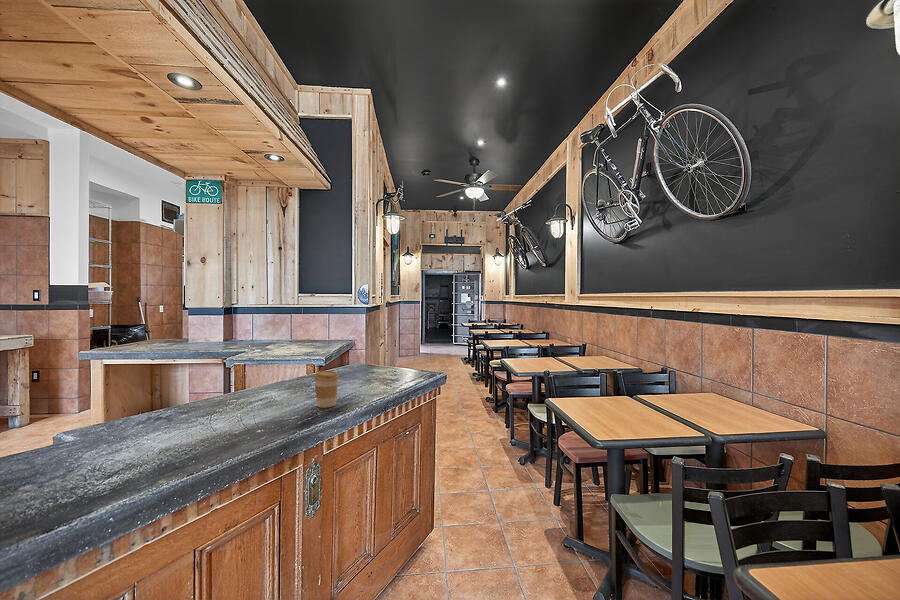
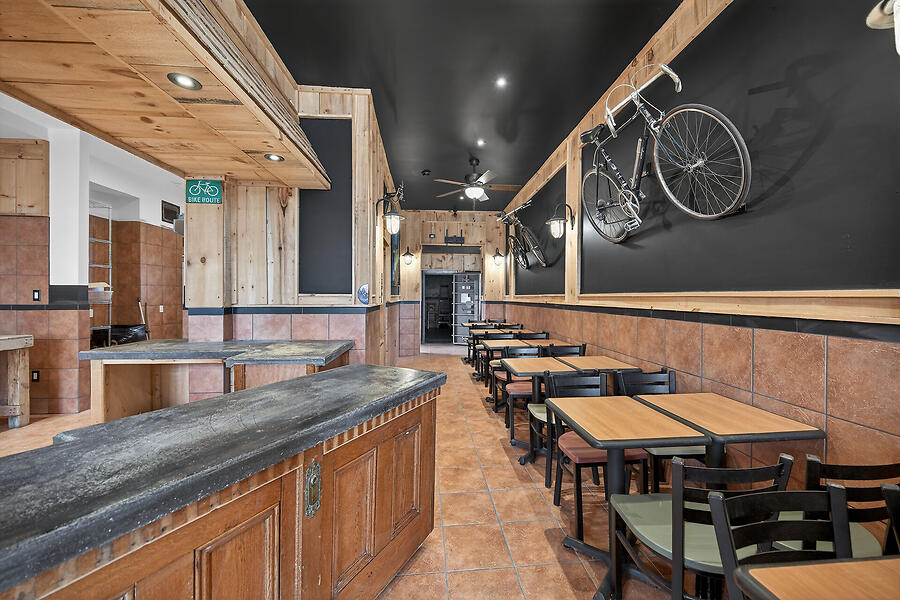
- coffee cup (326, 388)
